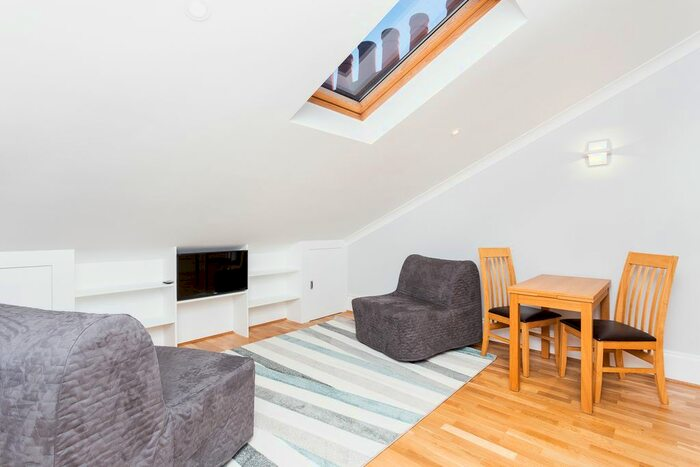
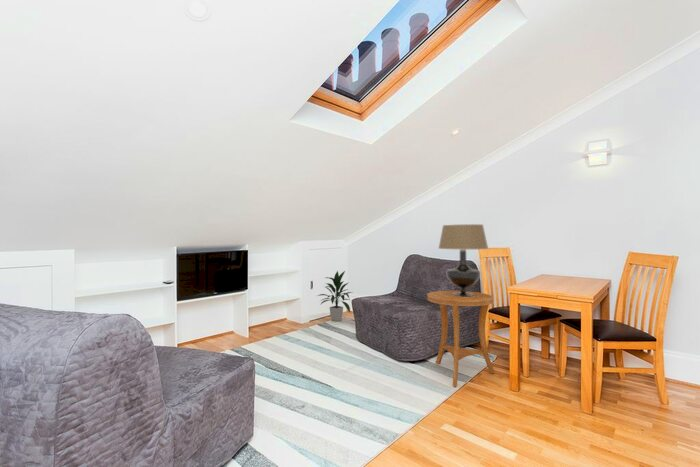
+ side table (458, 333)
+ table lamp (462, 259)
+ indoor plant (336, 295)
